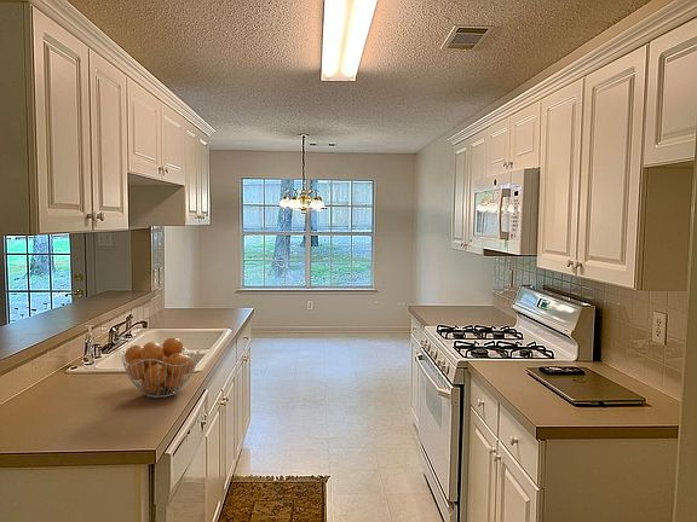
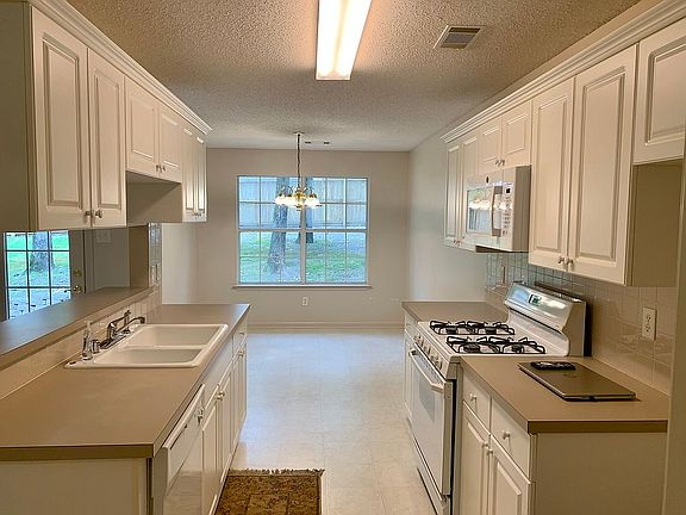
- fruit basket (161, 366)
